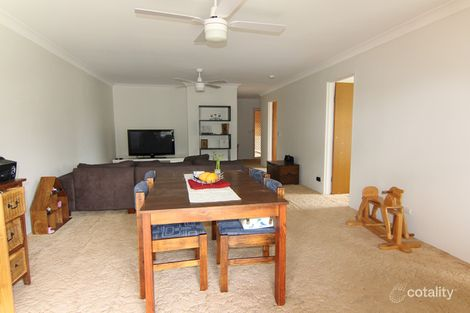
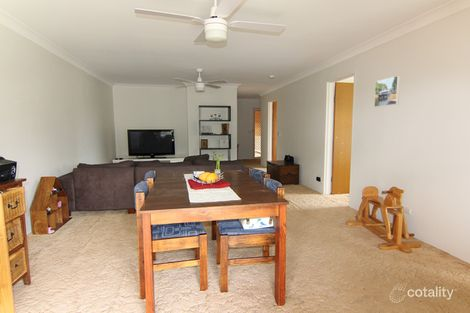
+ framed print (386, 92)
